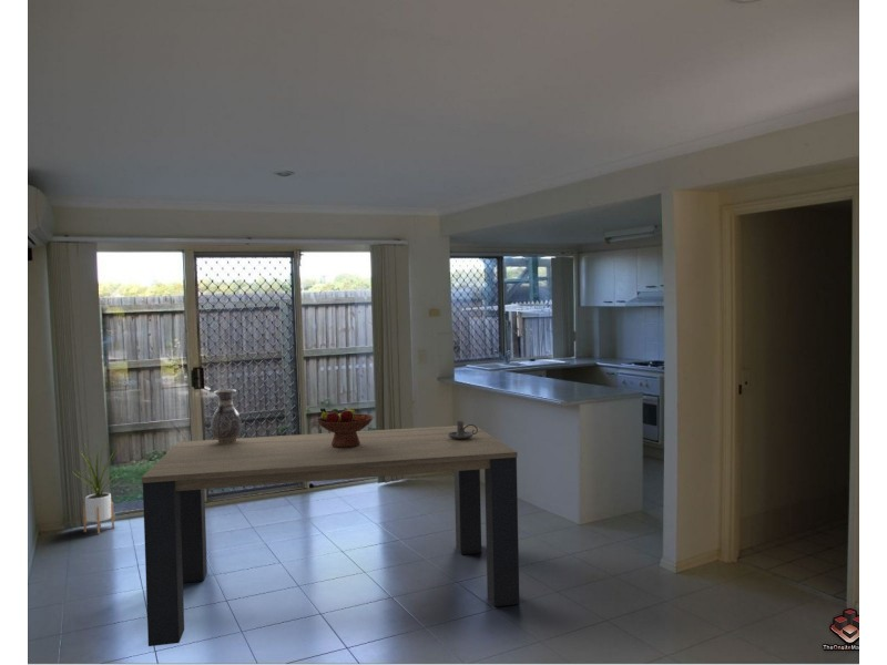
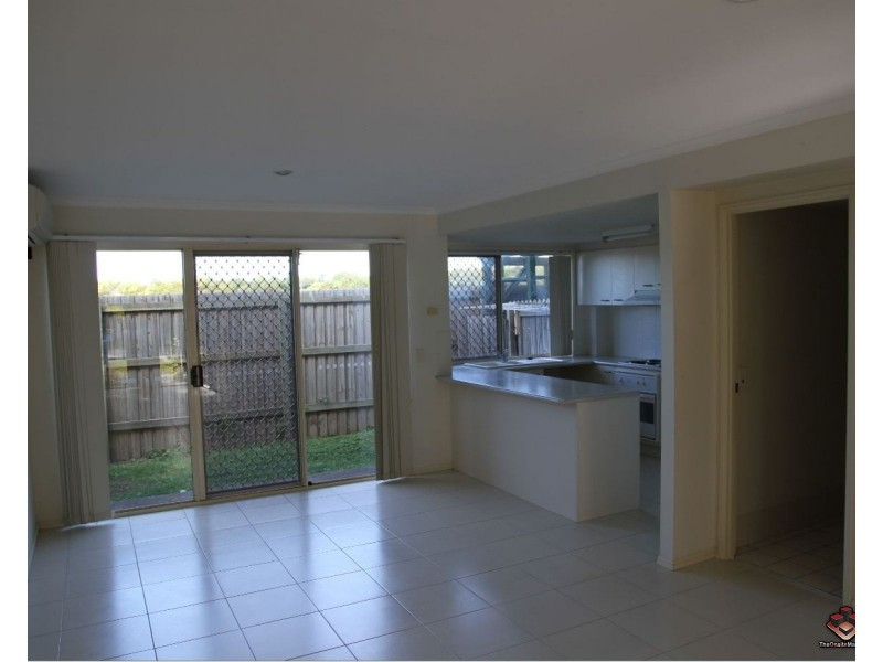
- vase (226, 416)
- house plant (98, 484)
- fruit bowl (345, 426)
- dining table (337, 479)
- candle holder (462, 429)
